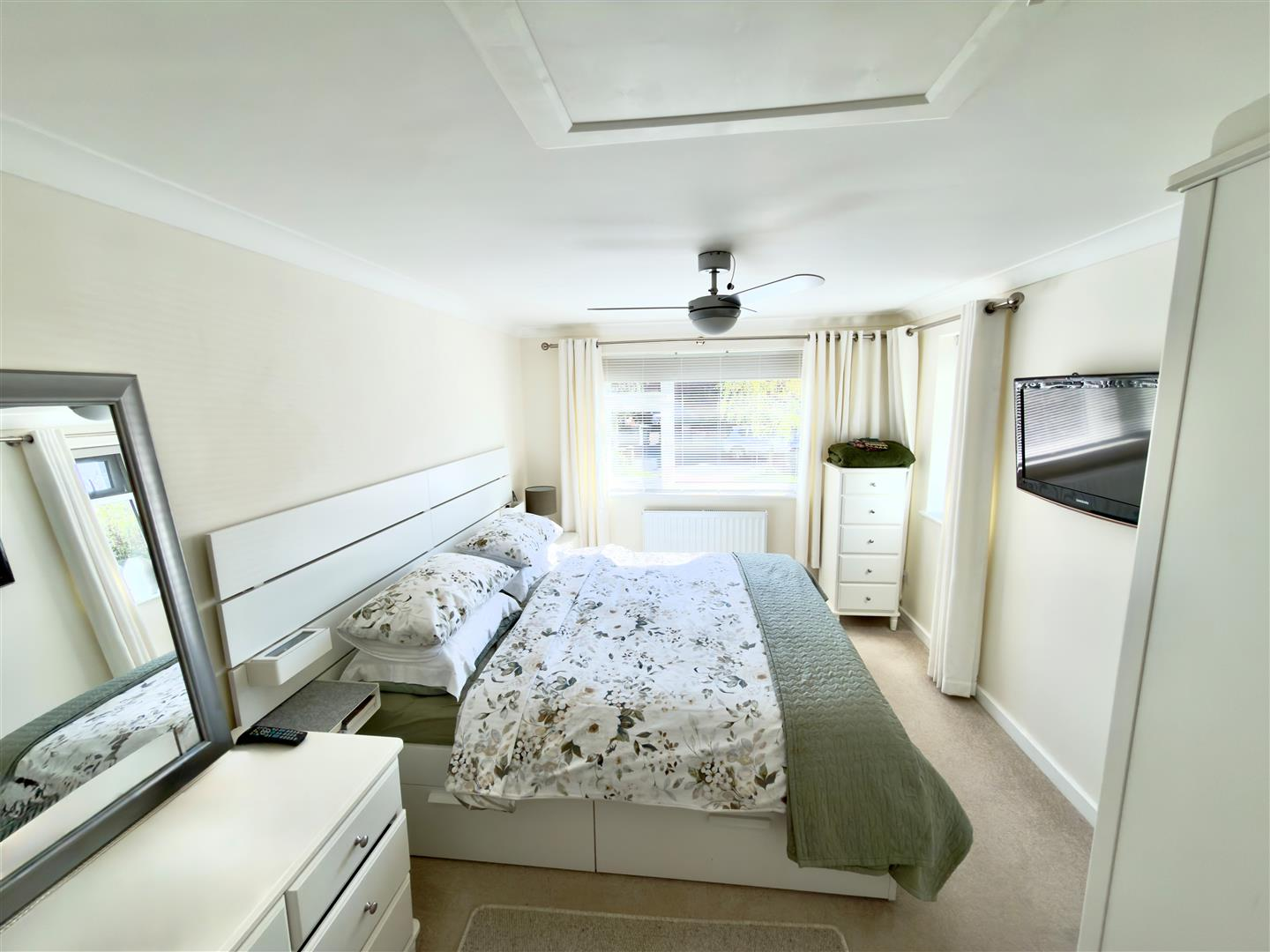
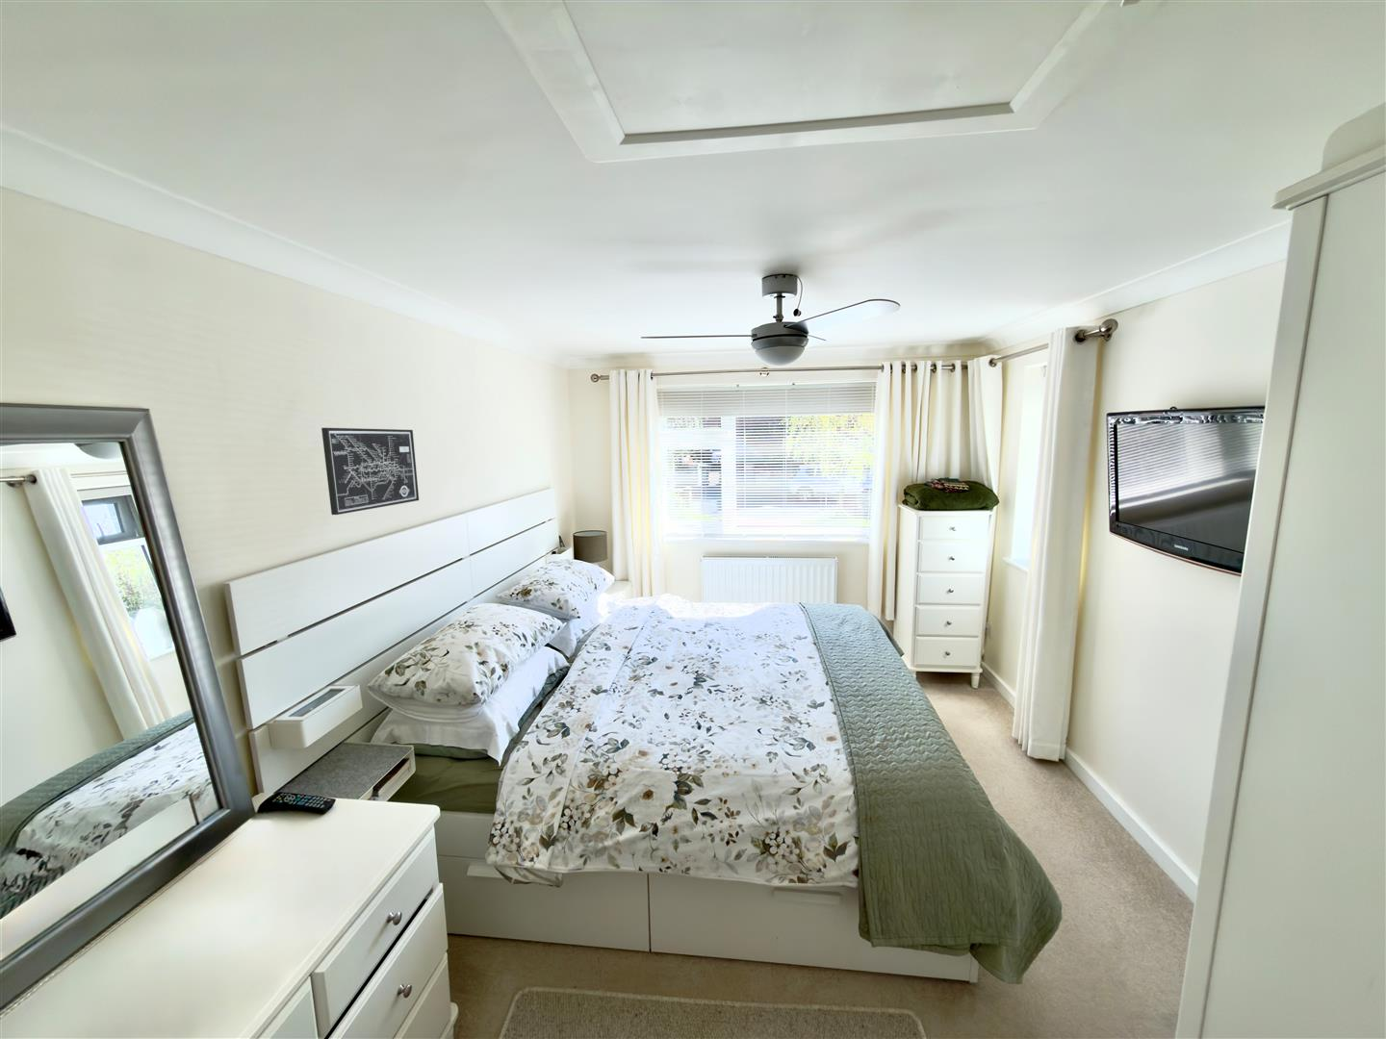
+ wall art (375, 467)
